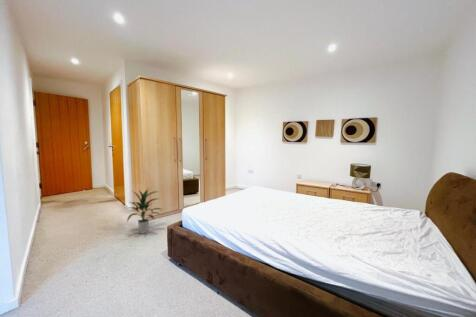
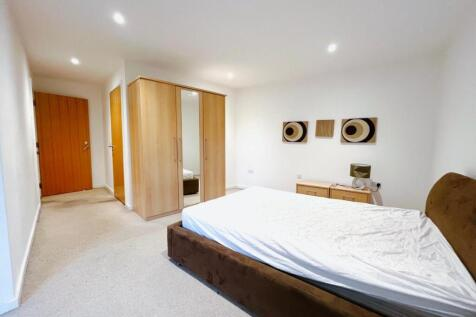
- indoor plant (143, 210)
